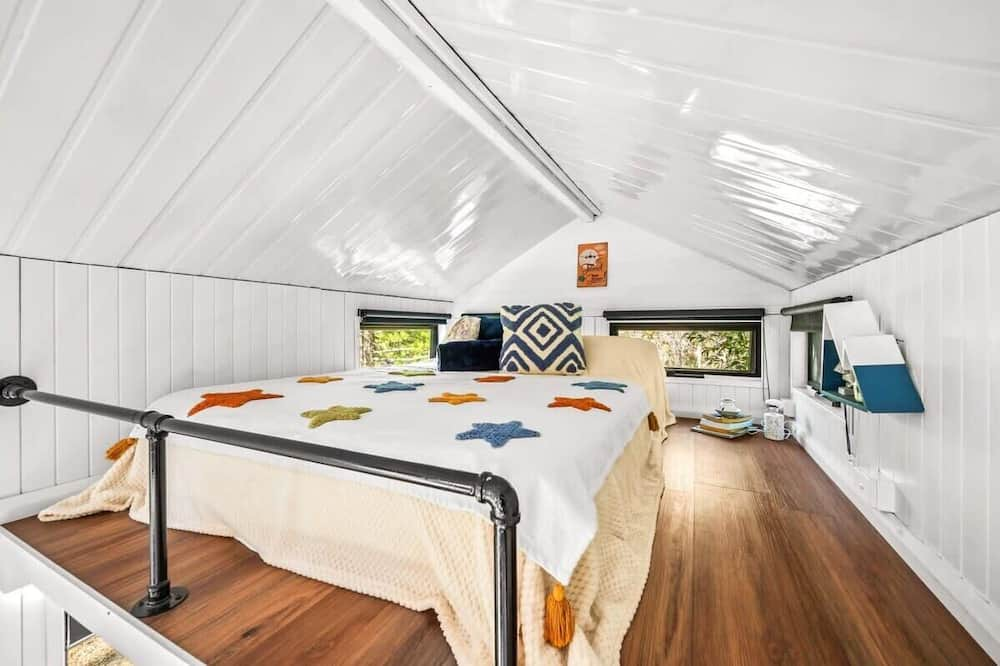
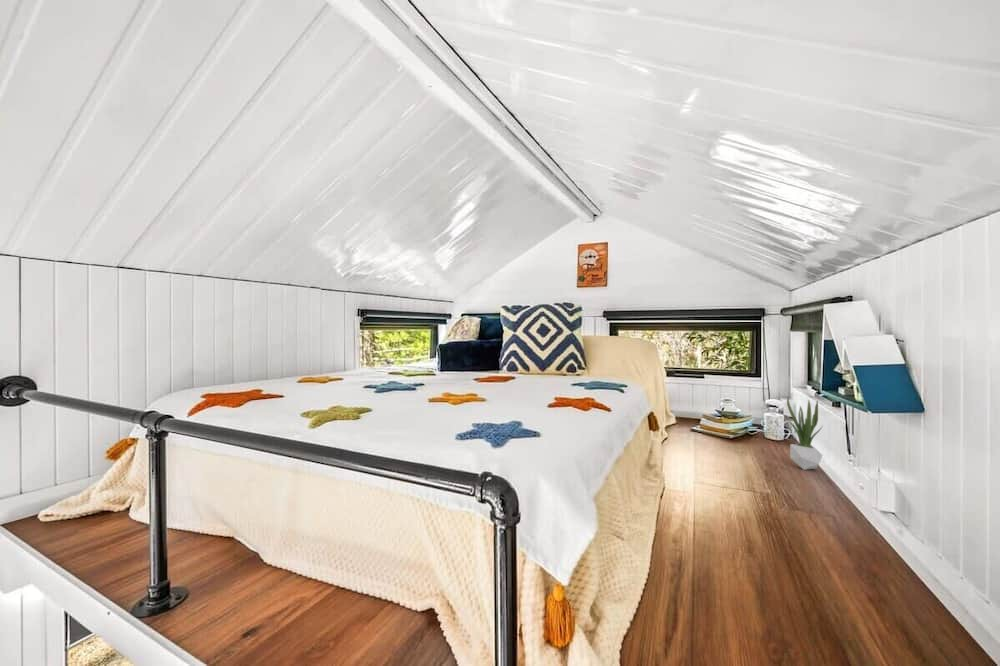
+ potted plant (805, 433)
